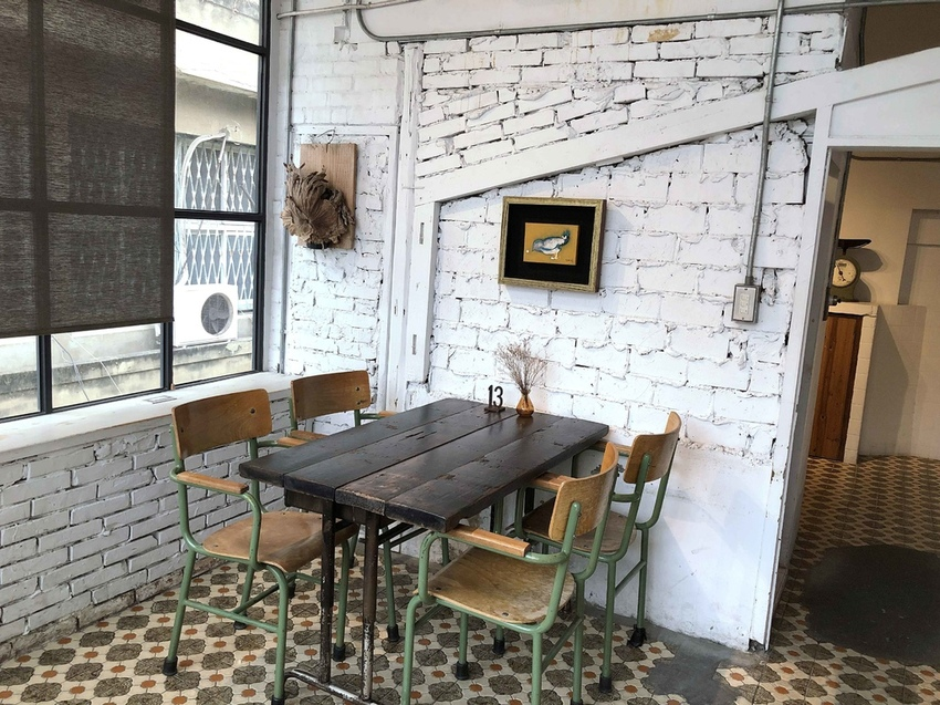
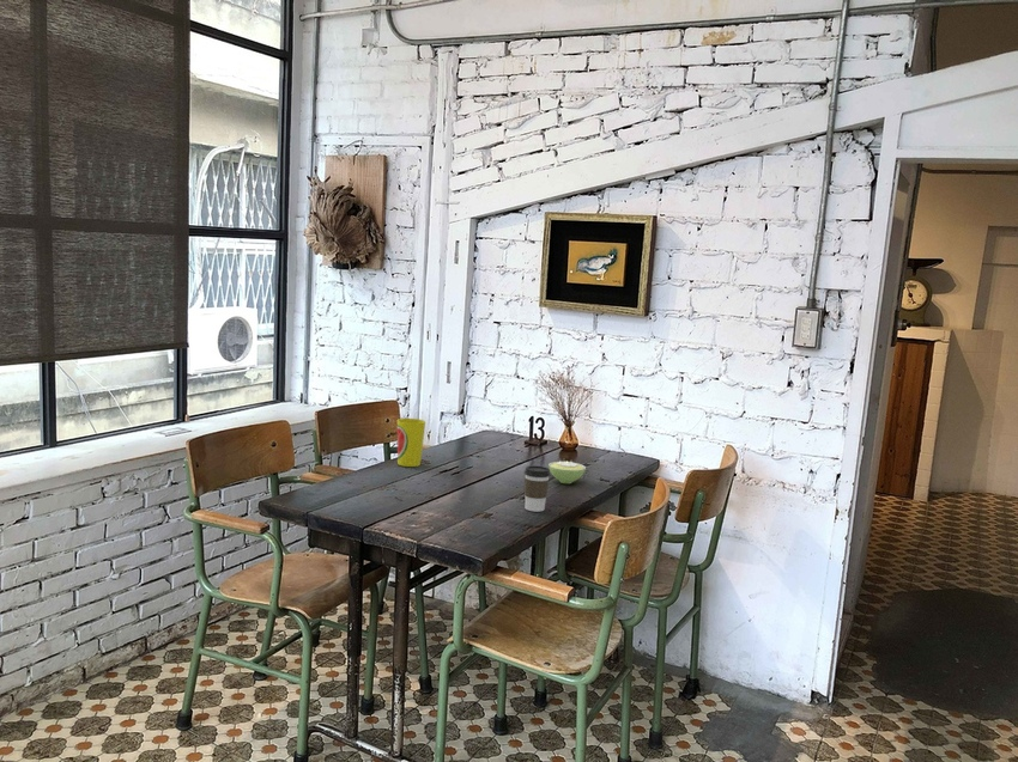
+ sugar bowl (566, 470)
+ cup (410, 441)
+ coffee cup (535, 488)
